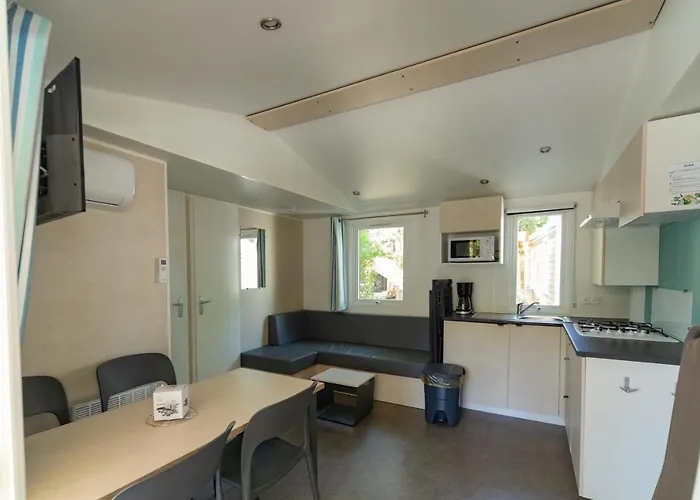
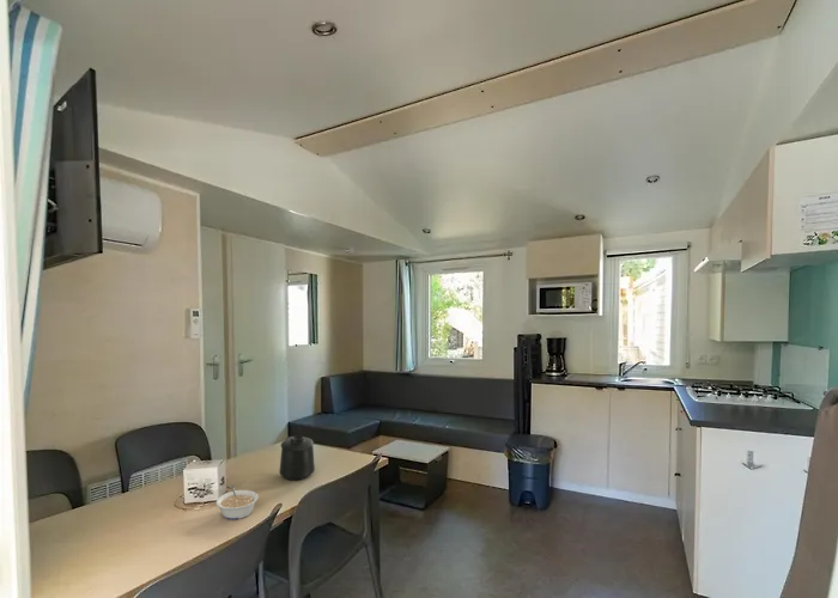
+ legume (236, 504)
+ mug (293, 454)
